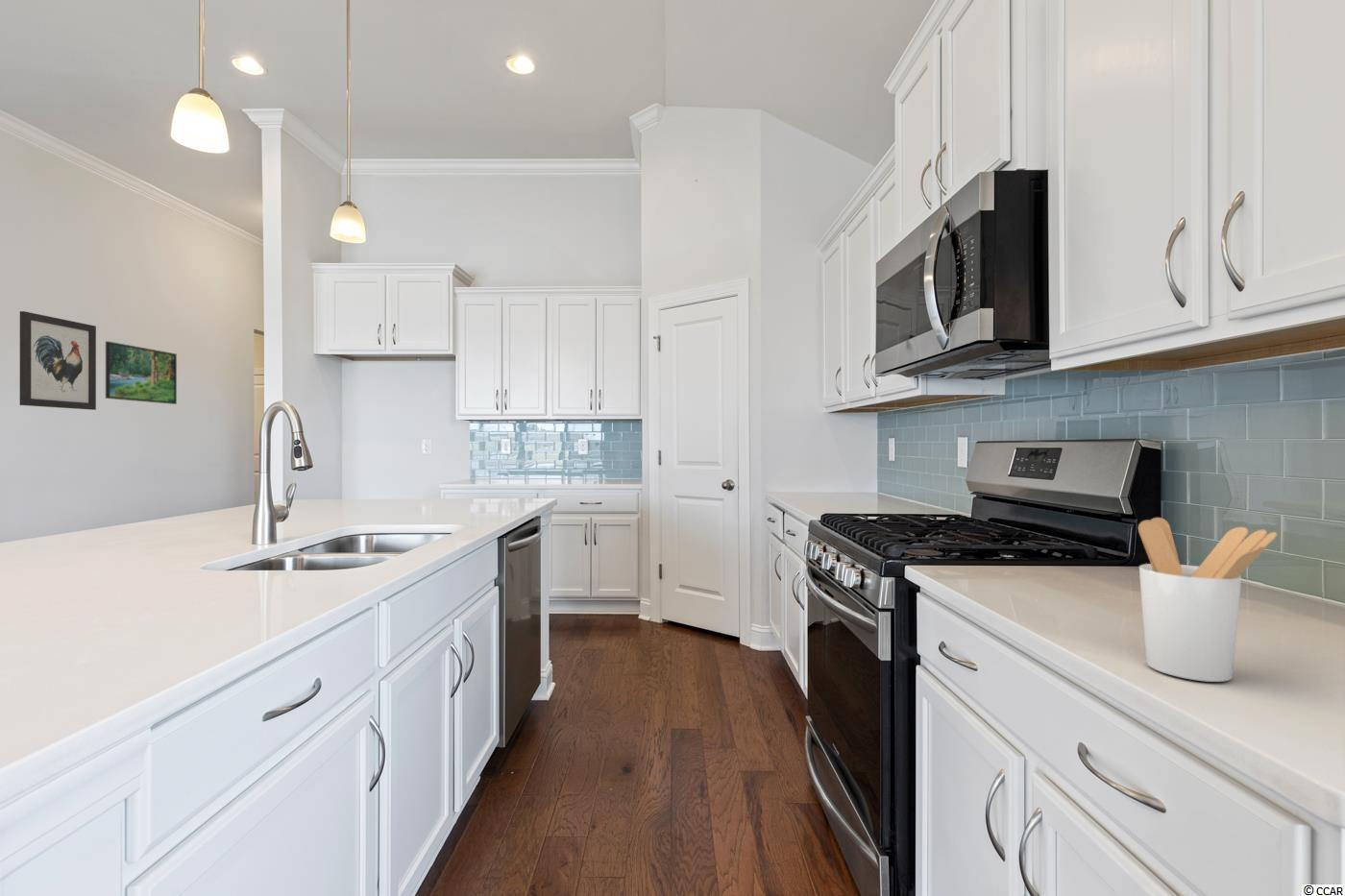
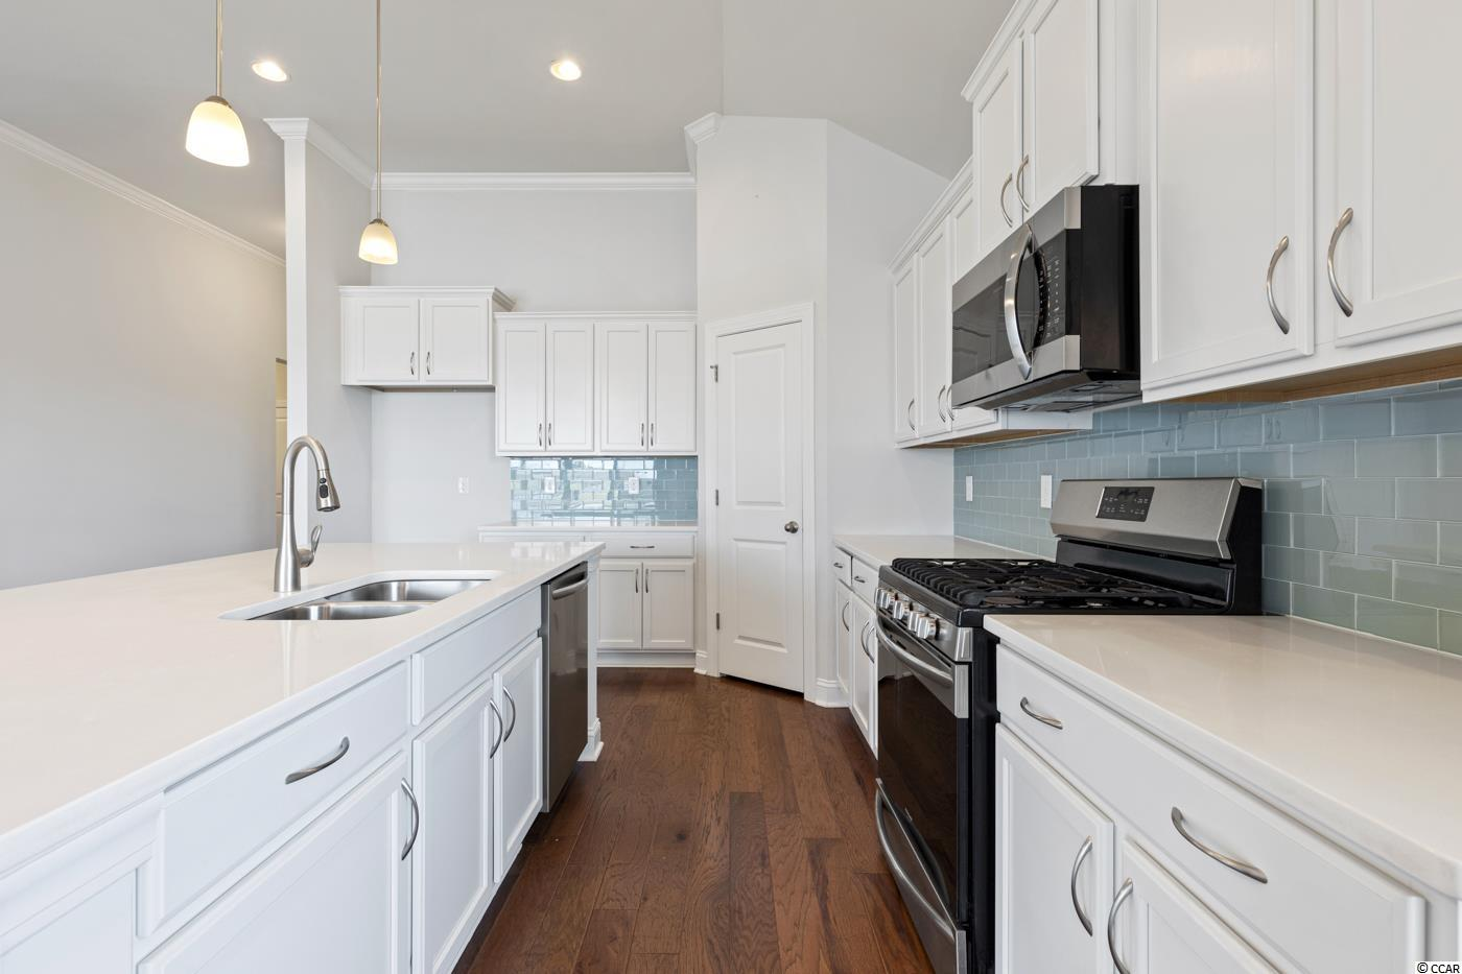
- wall art (60, 363)
- utensil holder (1207, 595)
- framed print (143, 375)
